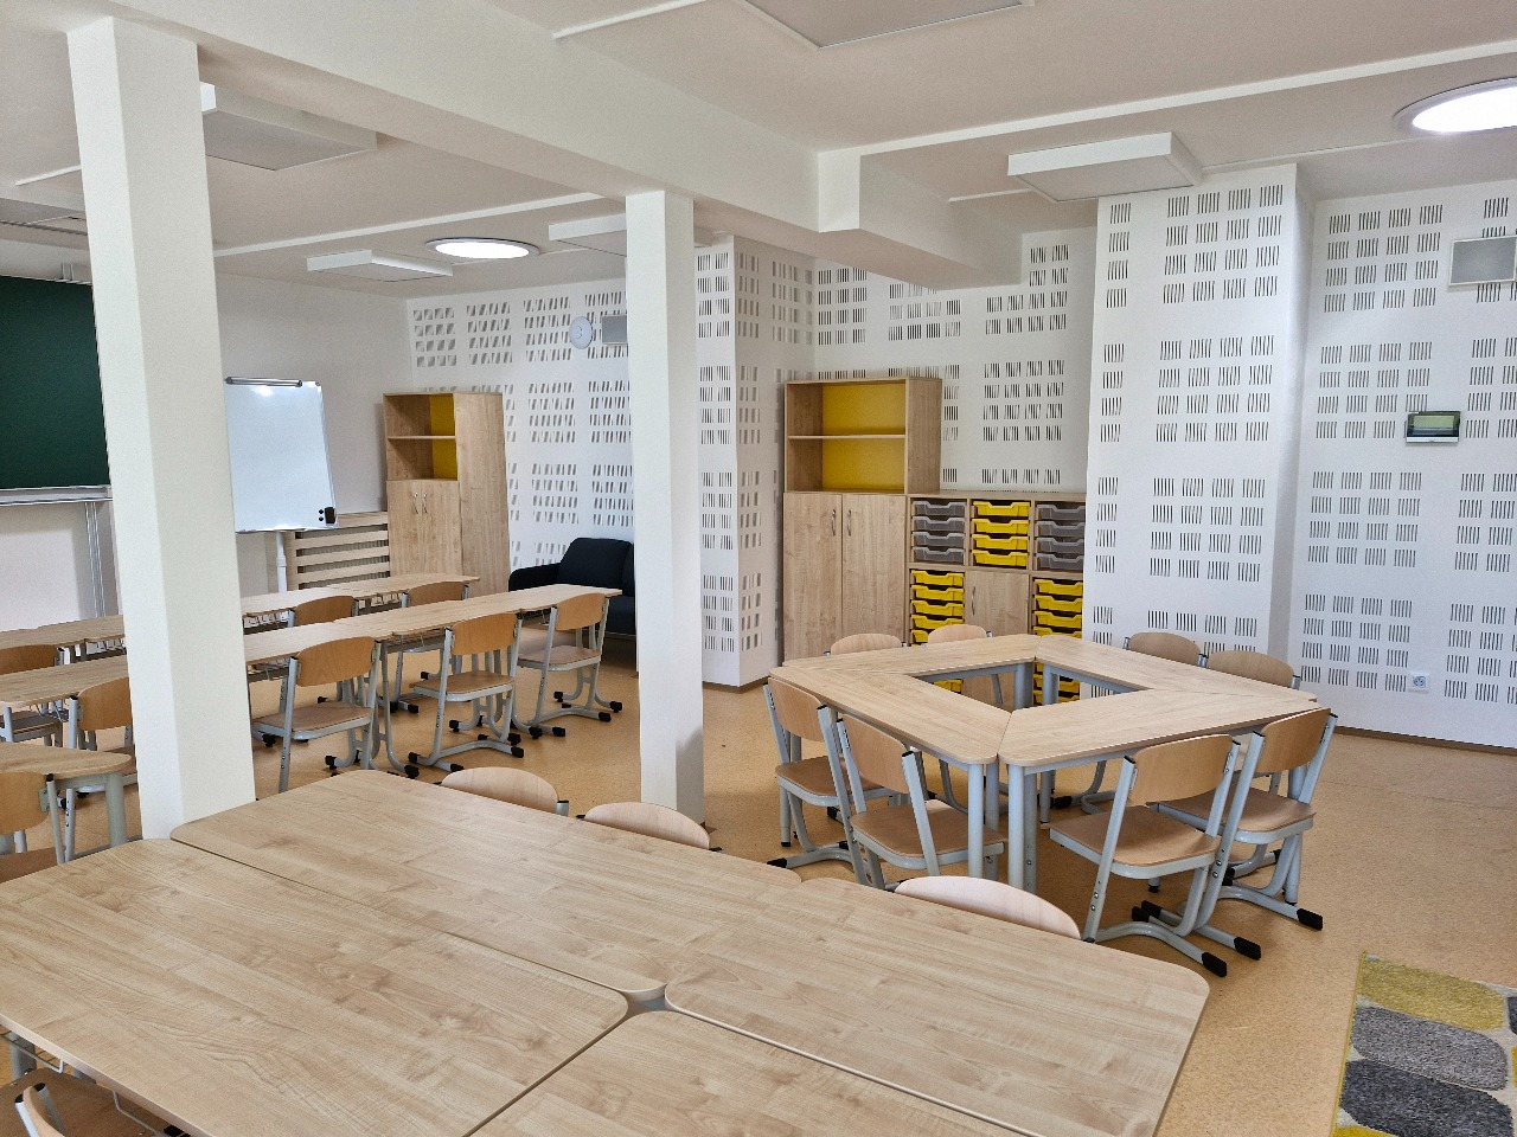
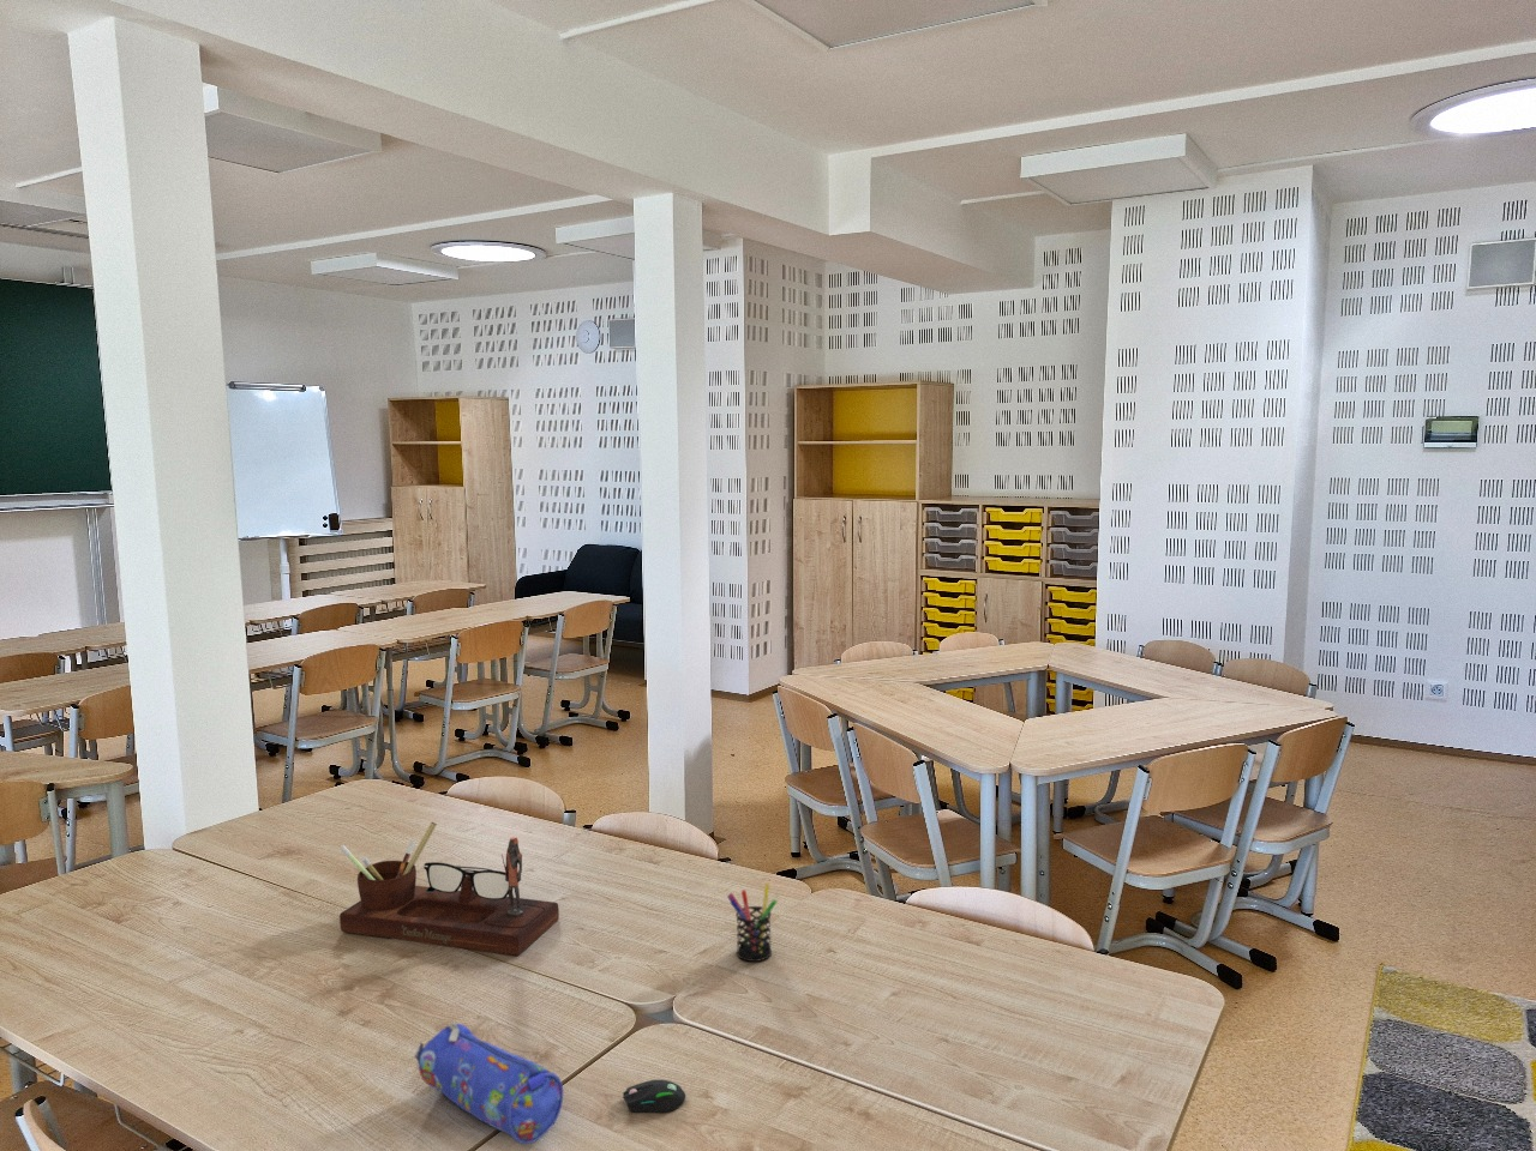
+ pen holder (756, 921)
+ pencil case (489, 1077)
+ desk organizer (441, 878)
+ mouse (654, 1093)
